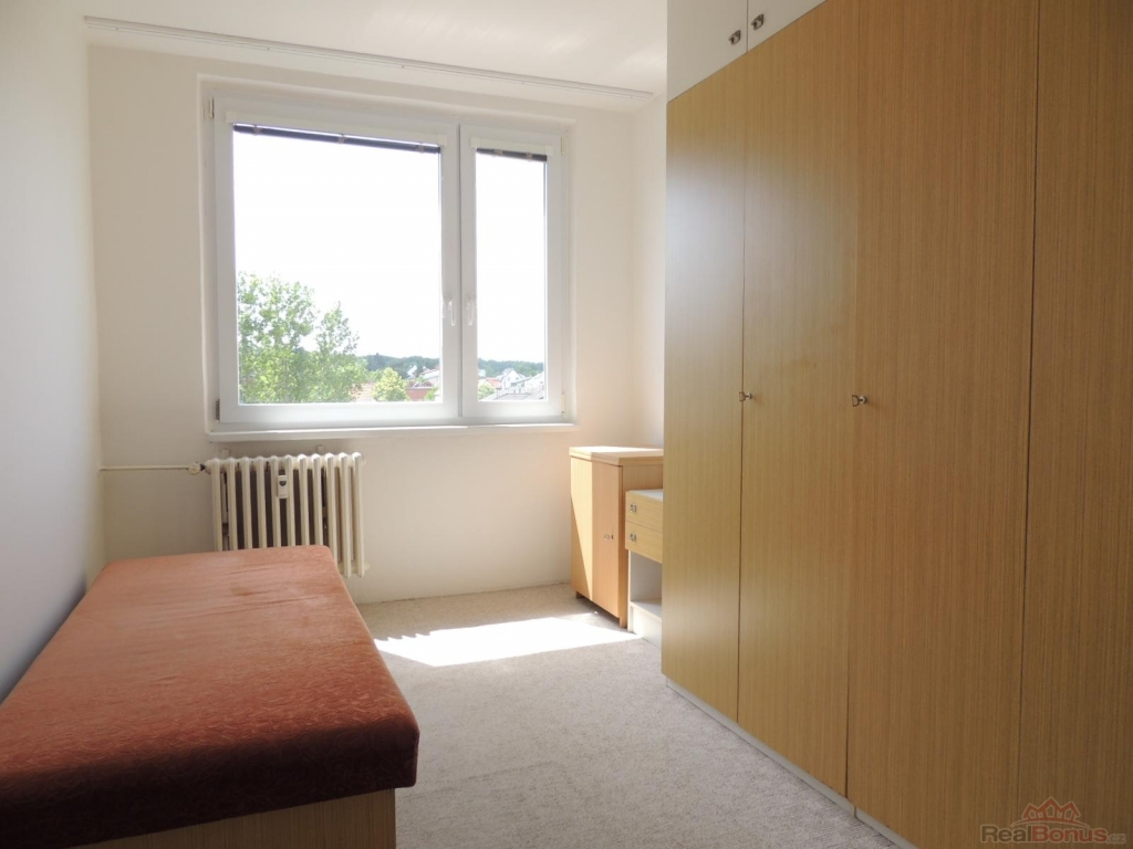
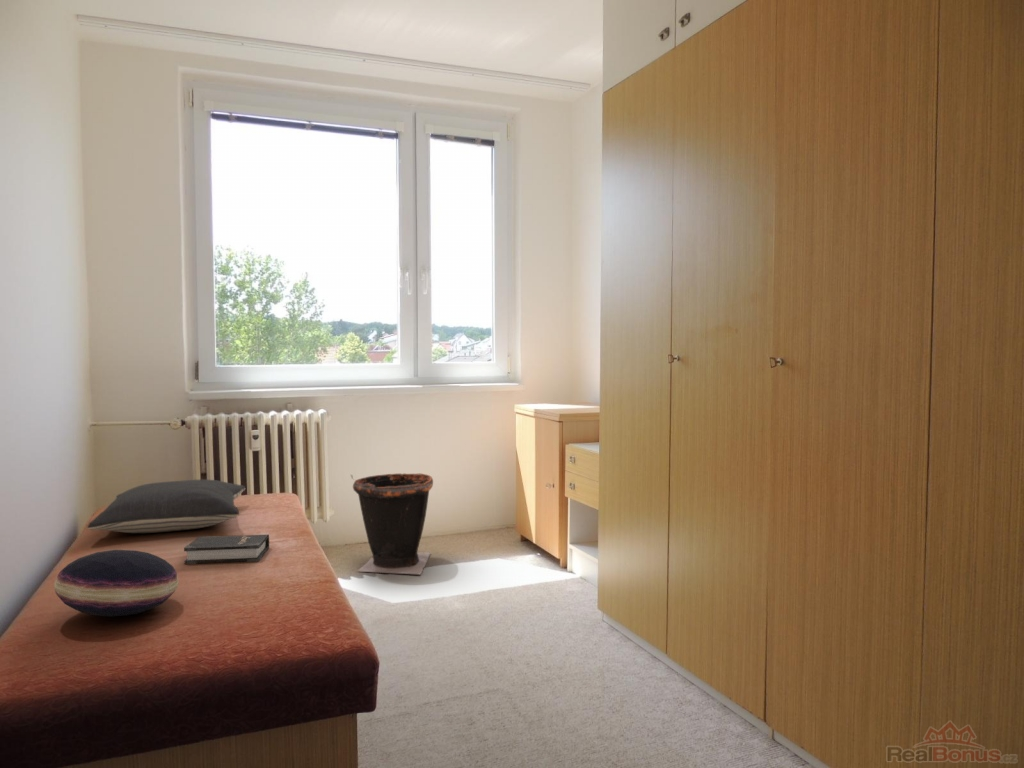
+ hardback book (228, 548)
+ cushion (118, 582)
+ pillow (174, 505)
+ waste bin (392, 517)
